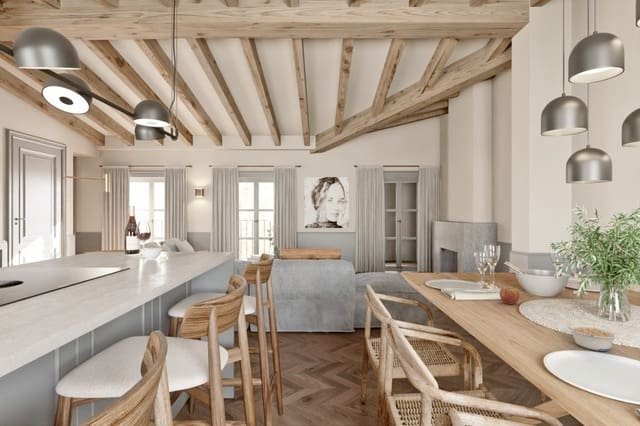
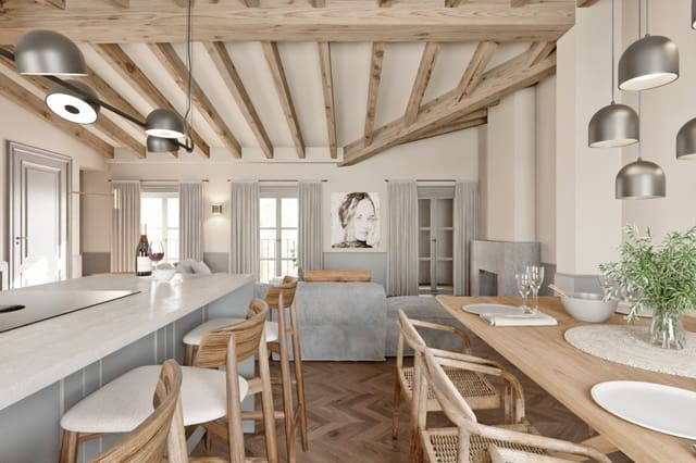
- fruit (509, 294)
- legume (593, 336)
